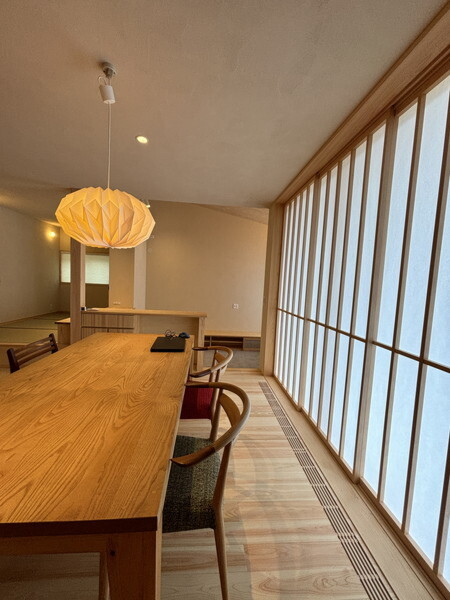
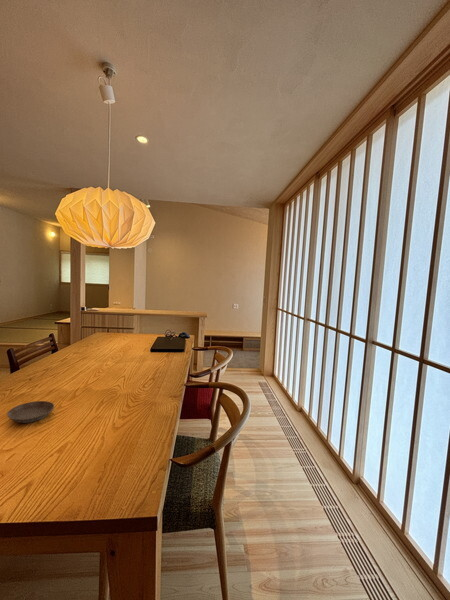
+ saucer (31, 412)
